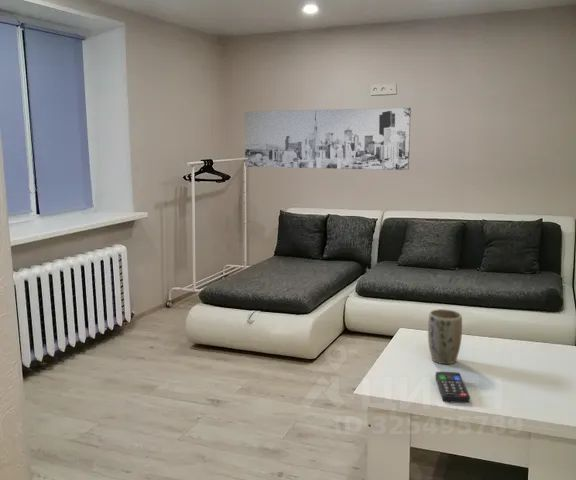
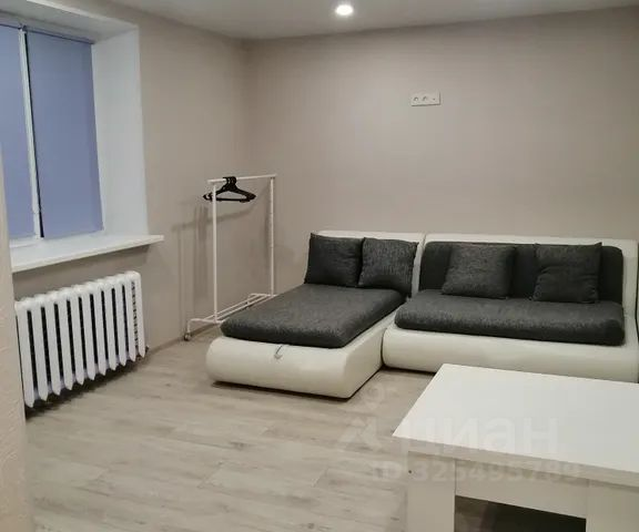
- wall art (323, 139)
- remote control (451, 386)
- plant pot (444, 337)
